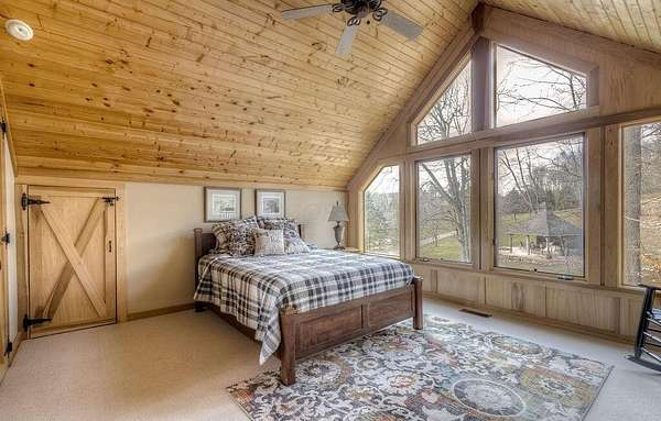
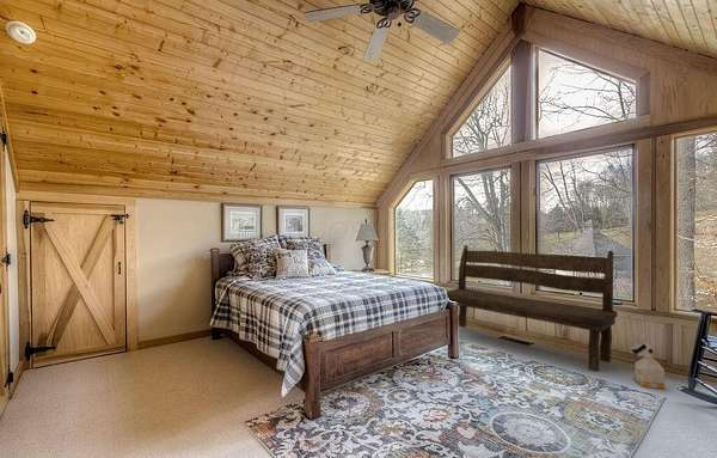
+ bag (648, 362)
+ bench (517, 297)
